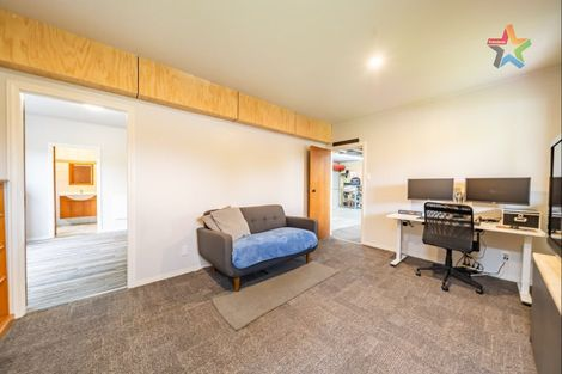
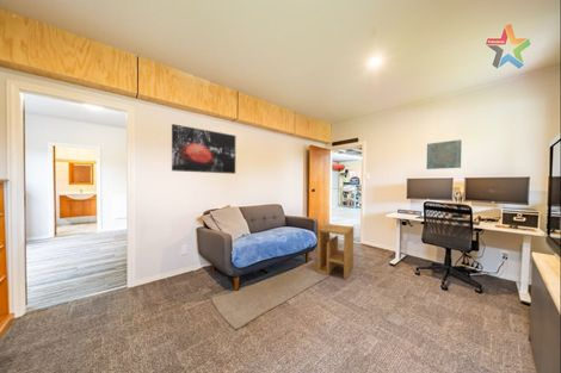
+ side table (335, 249)
+ wall art (443, 155)
+ wall art (206, 151)
